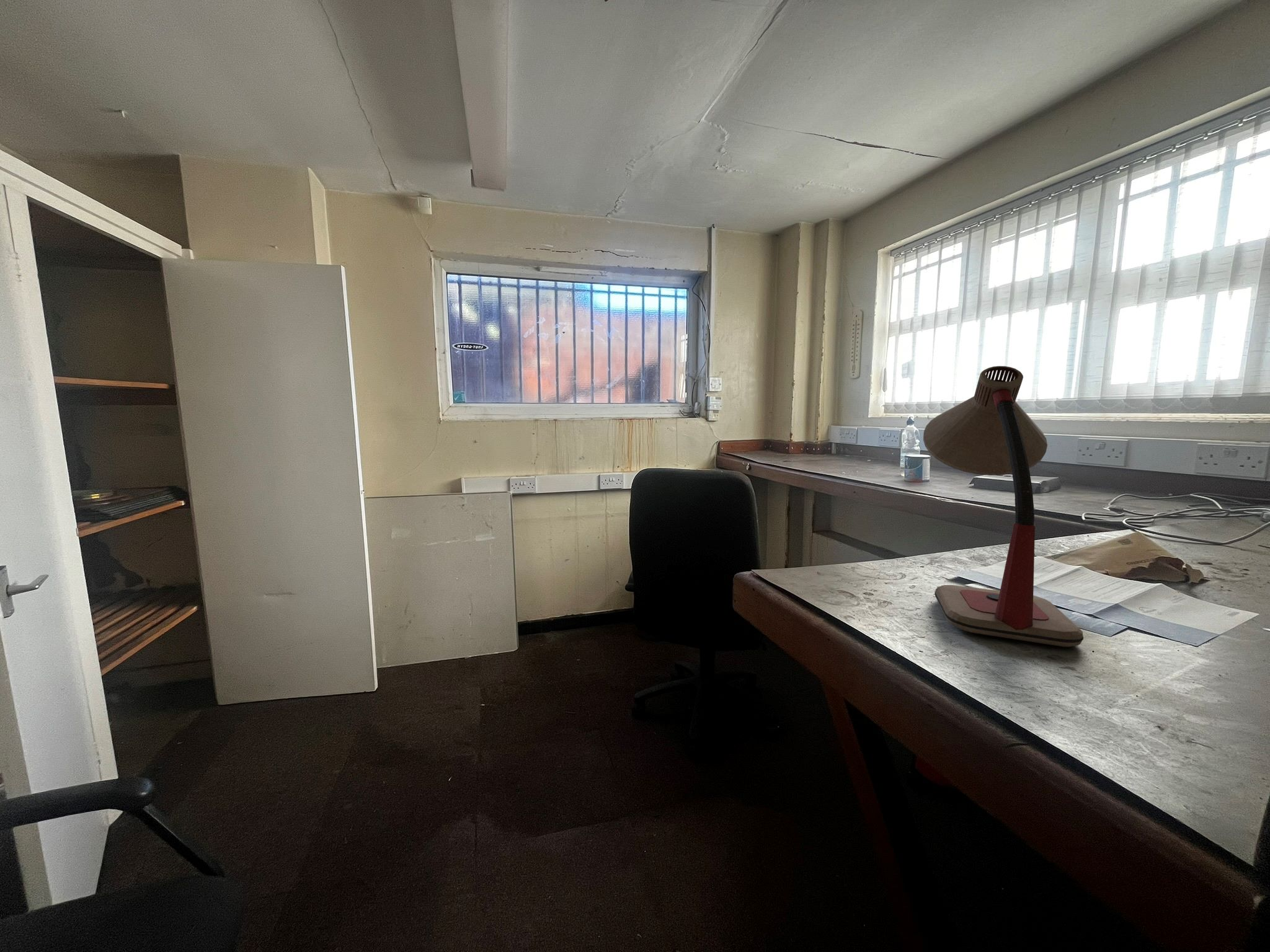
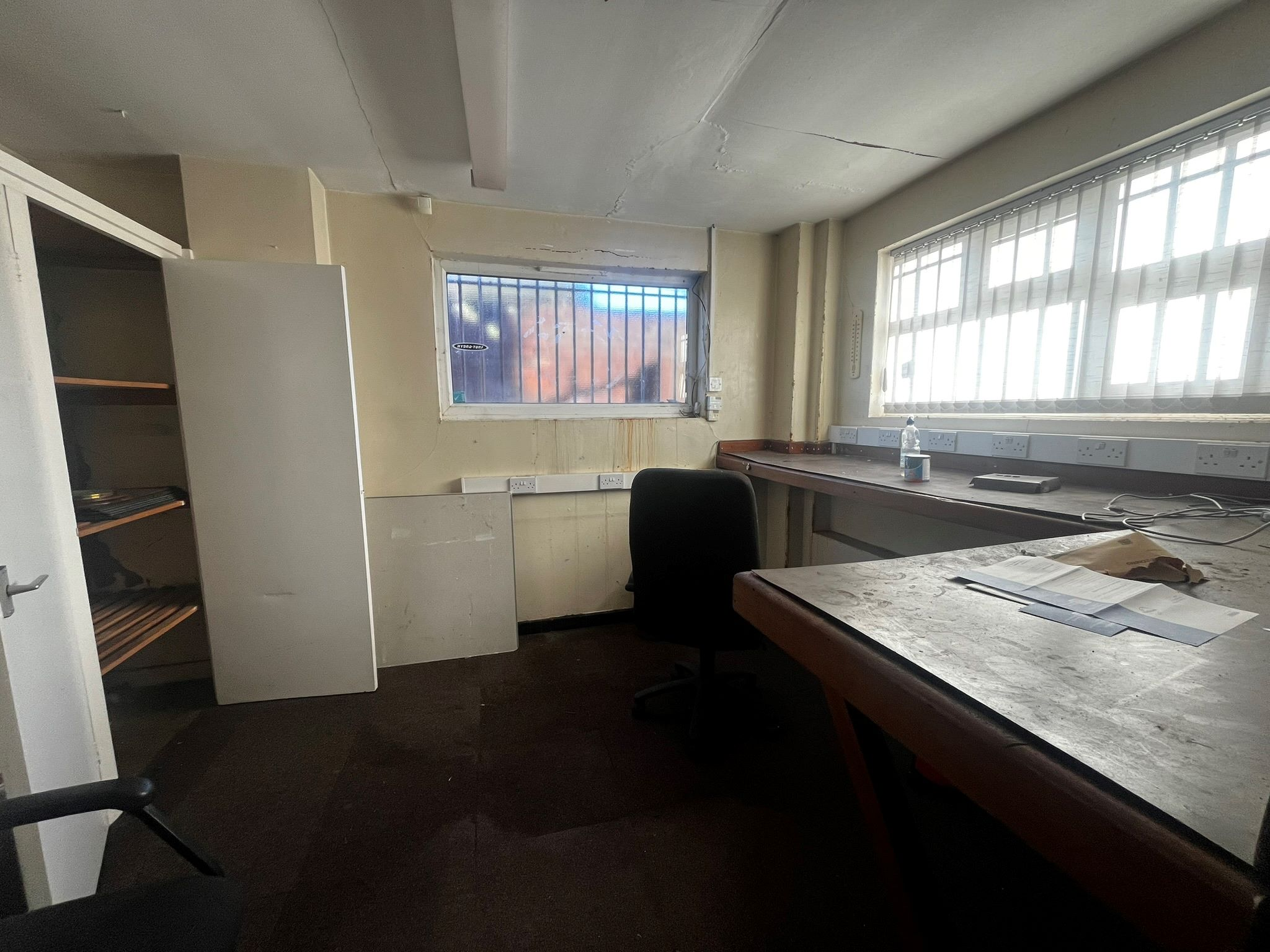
- desk lamp (995, 475)
